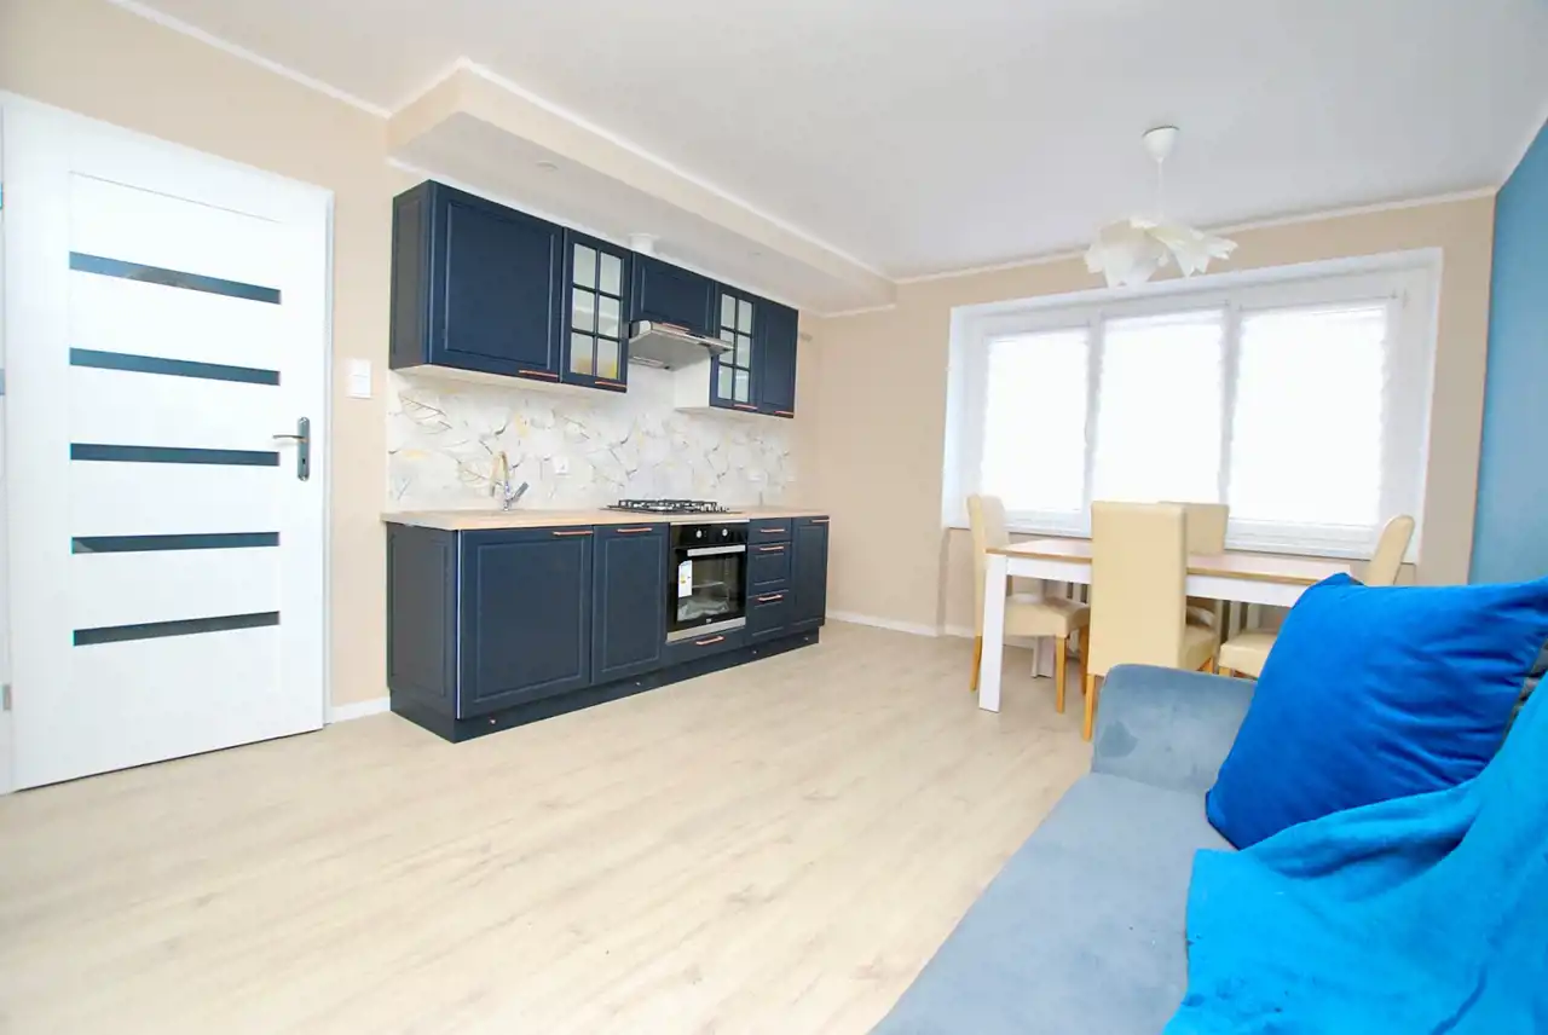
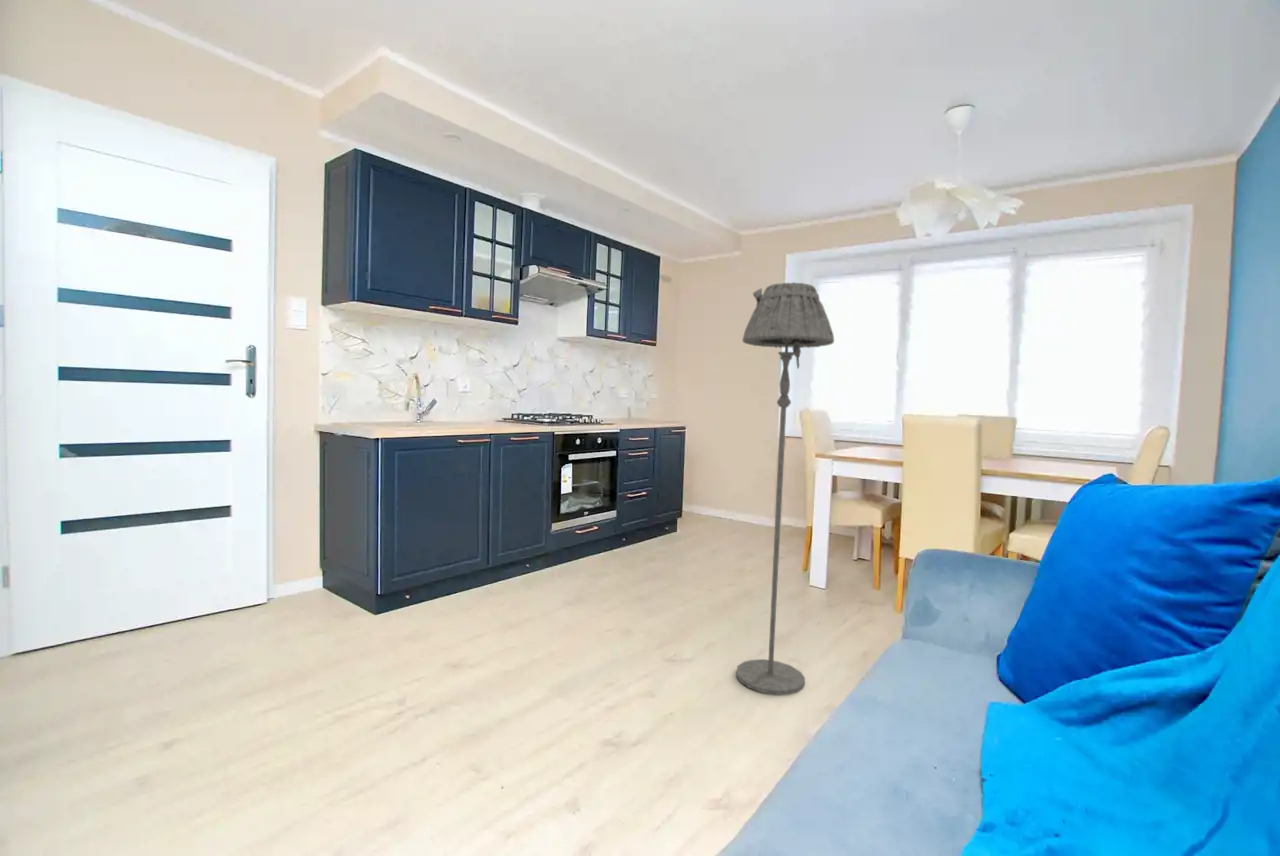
+ floor lamp (780, 485)
